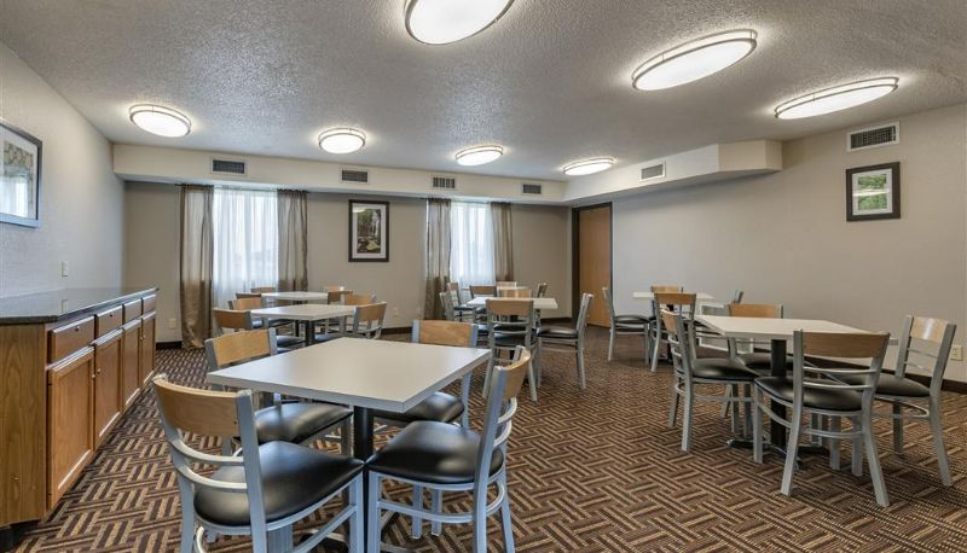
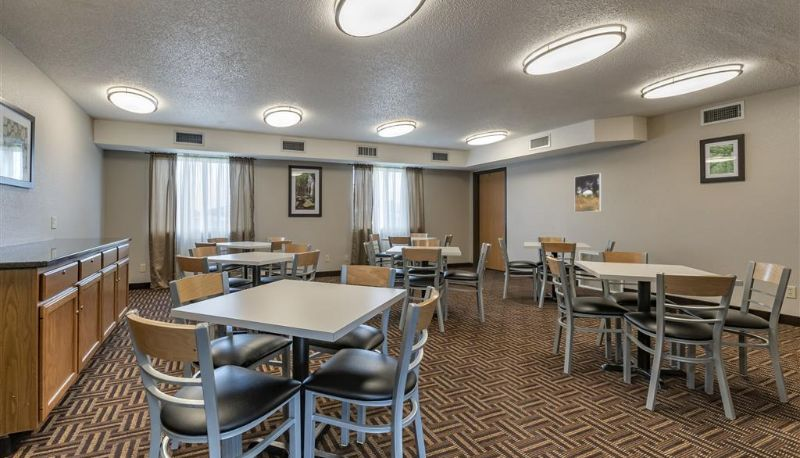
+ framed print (587, 193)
